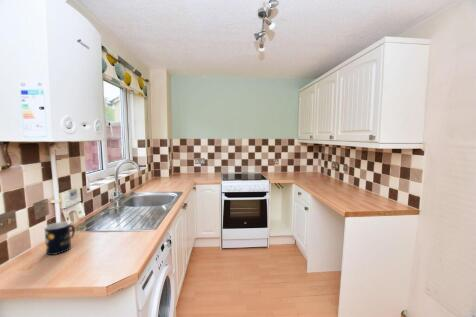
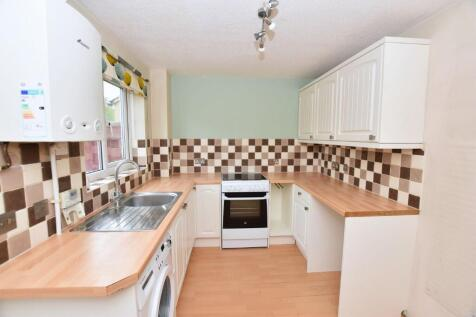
- mug (60, 236)
